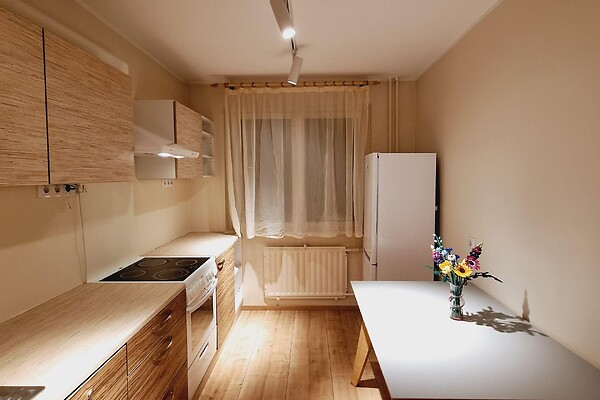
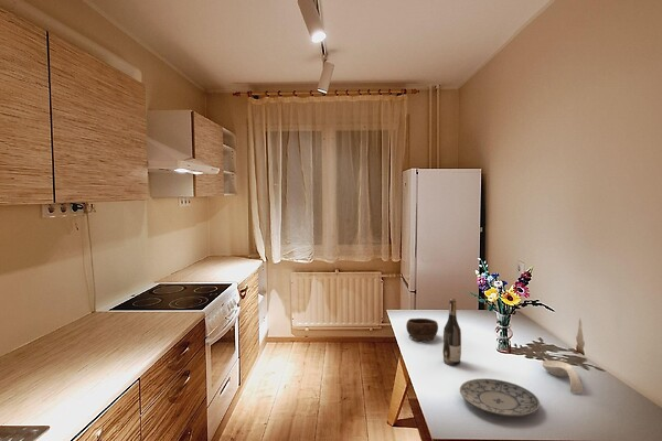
+ plate (498, 398)
+ bowl (421, 327)
+ wine bottle (451, 331)
+ spoon rest (563, 370)
